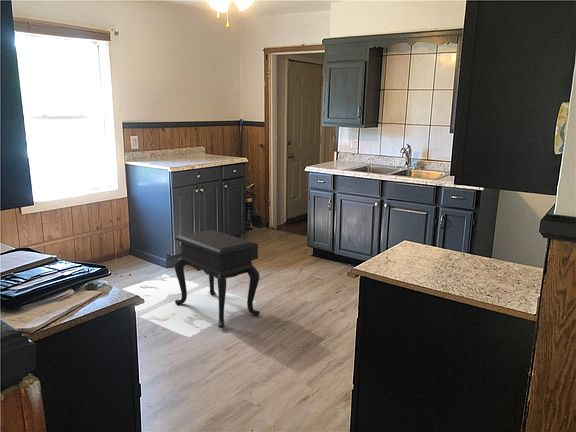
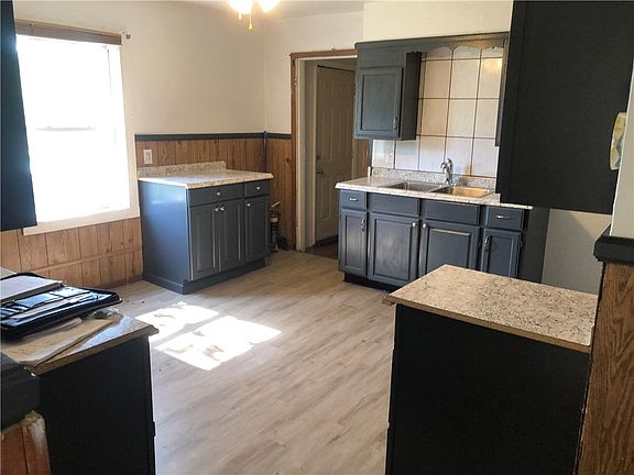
- side table (221, 272)
